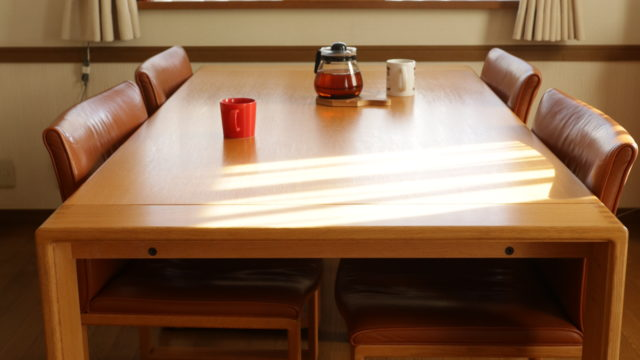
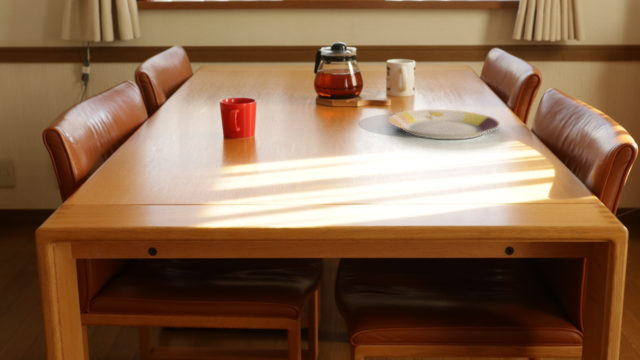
+ plate (443, 125)
